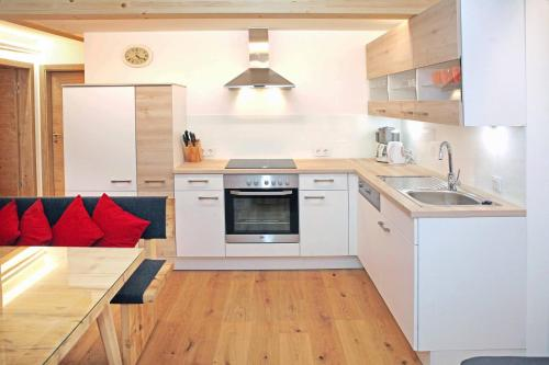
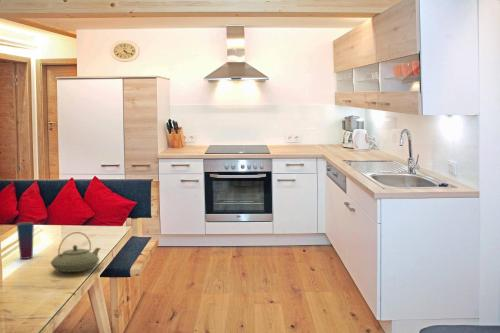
+ cup (25, 240)
+ teapot (77, 250)
